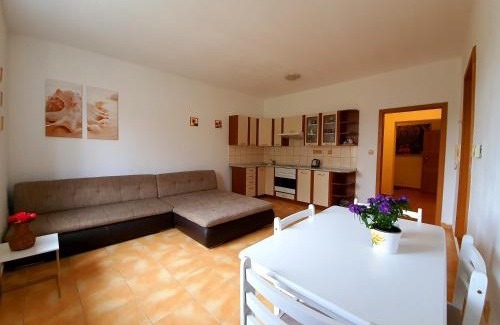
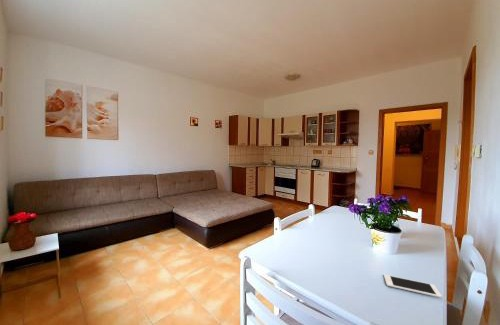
+ cell phone (410, 285)
